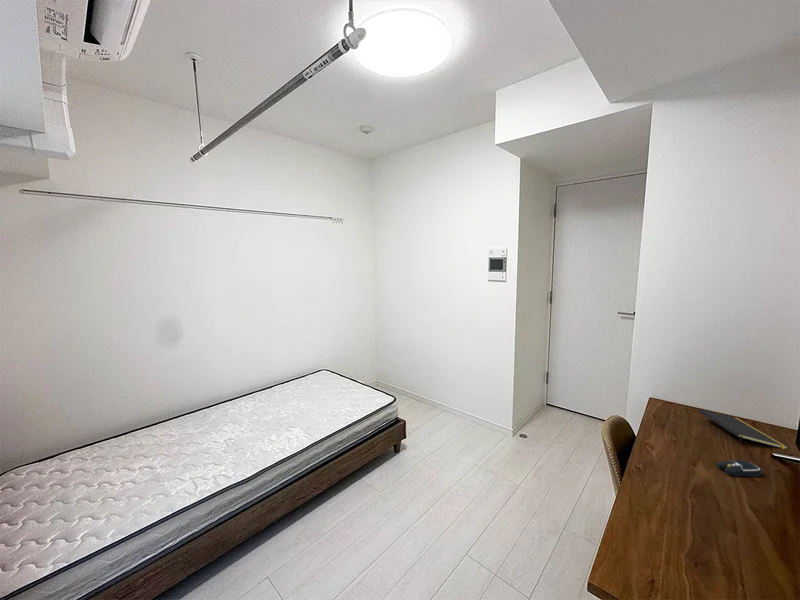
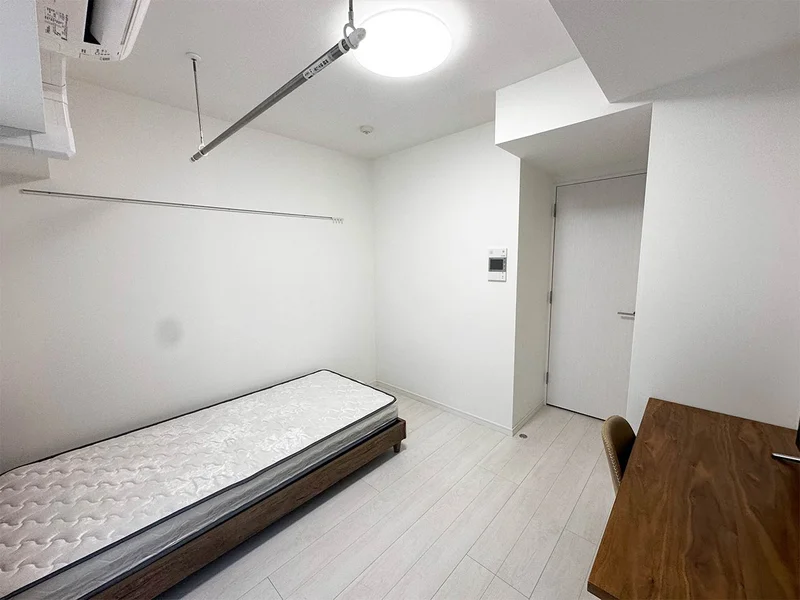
- notepad (739, 427)
- computer mouse (739, 467)
